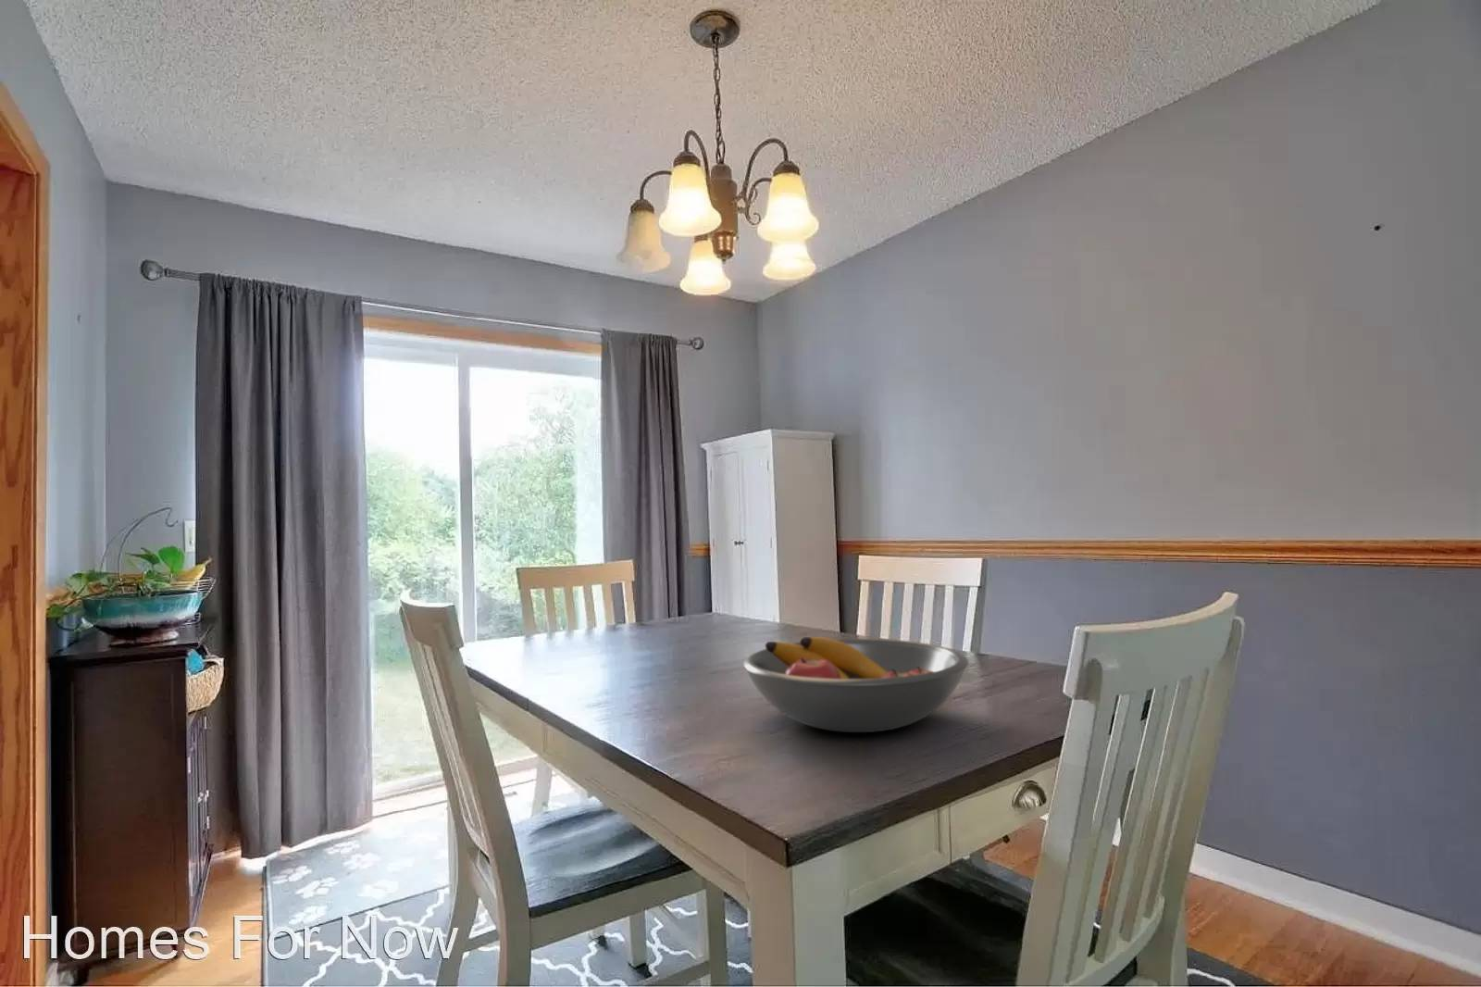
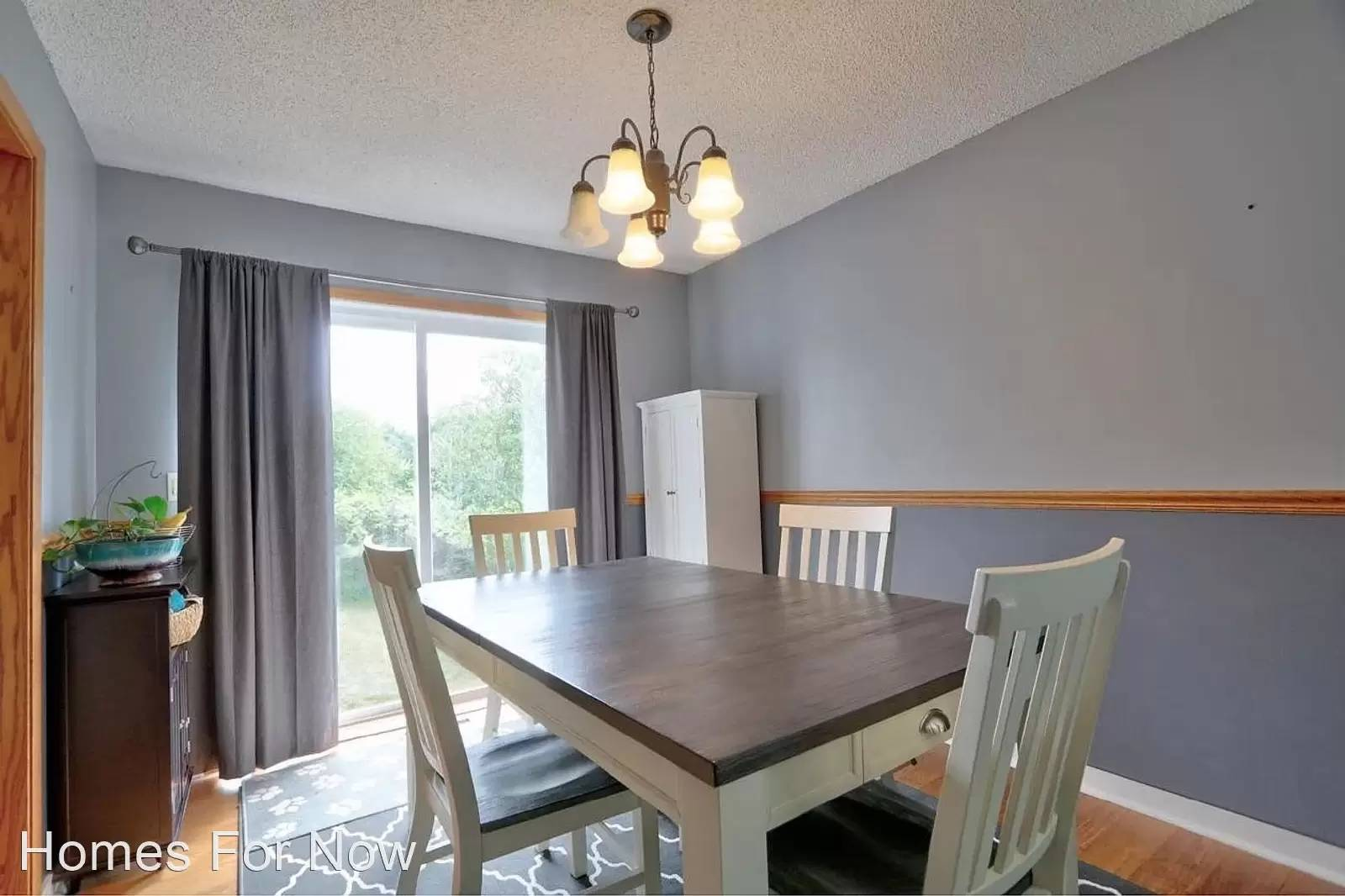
- fruit bowl (853, 680)
